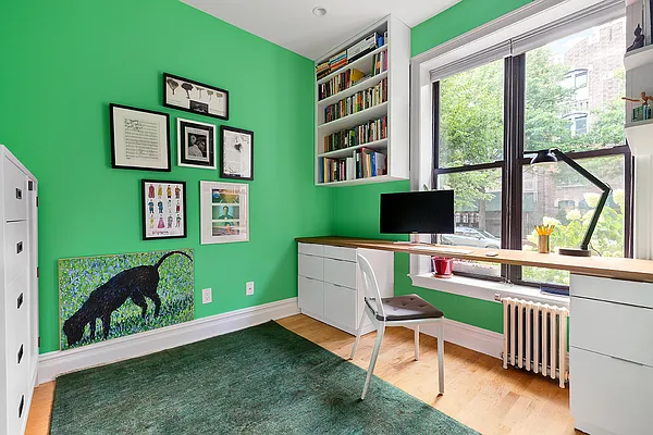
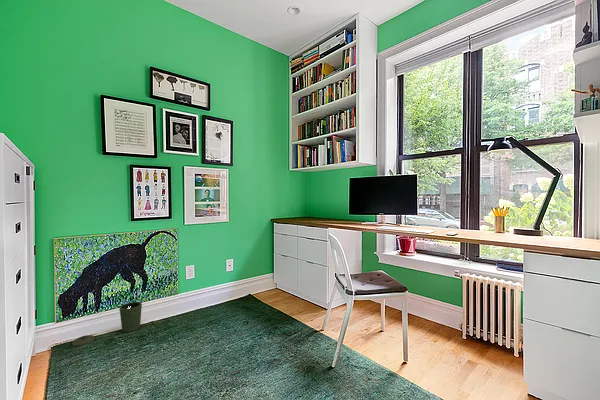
+ trash can (121, 322)
